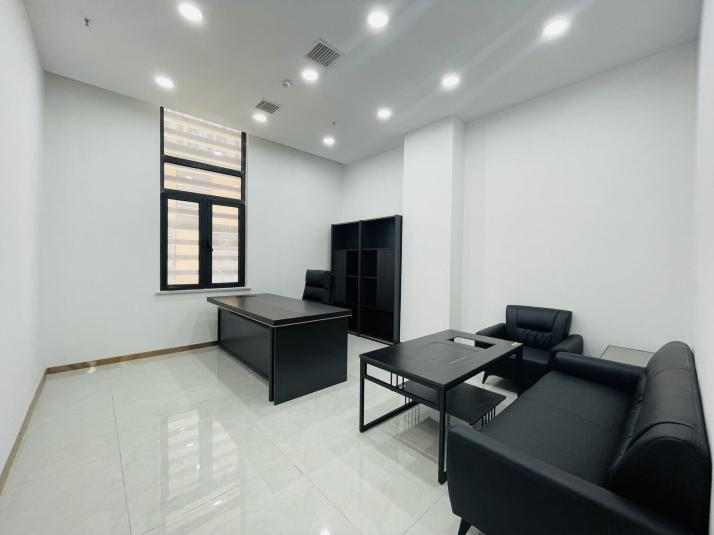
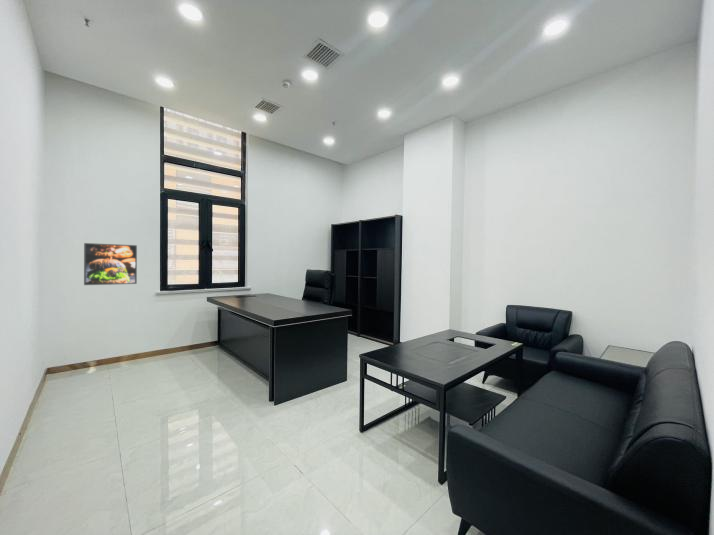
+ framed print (111, 264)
